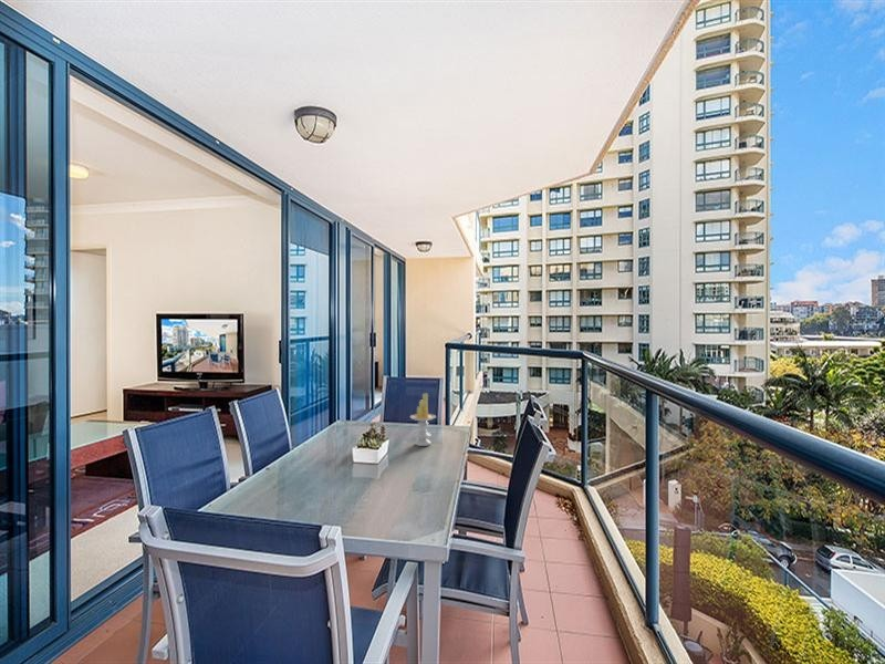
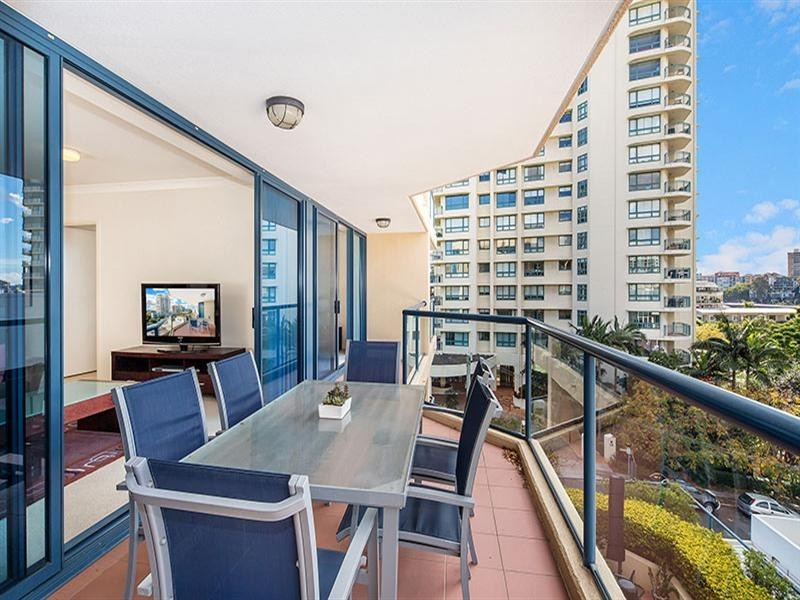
- candle (423, 418)
